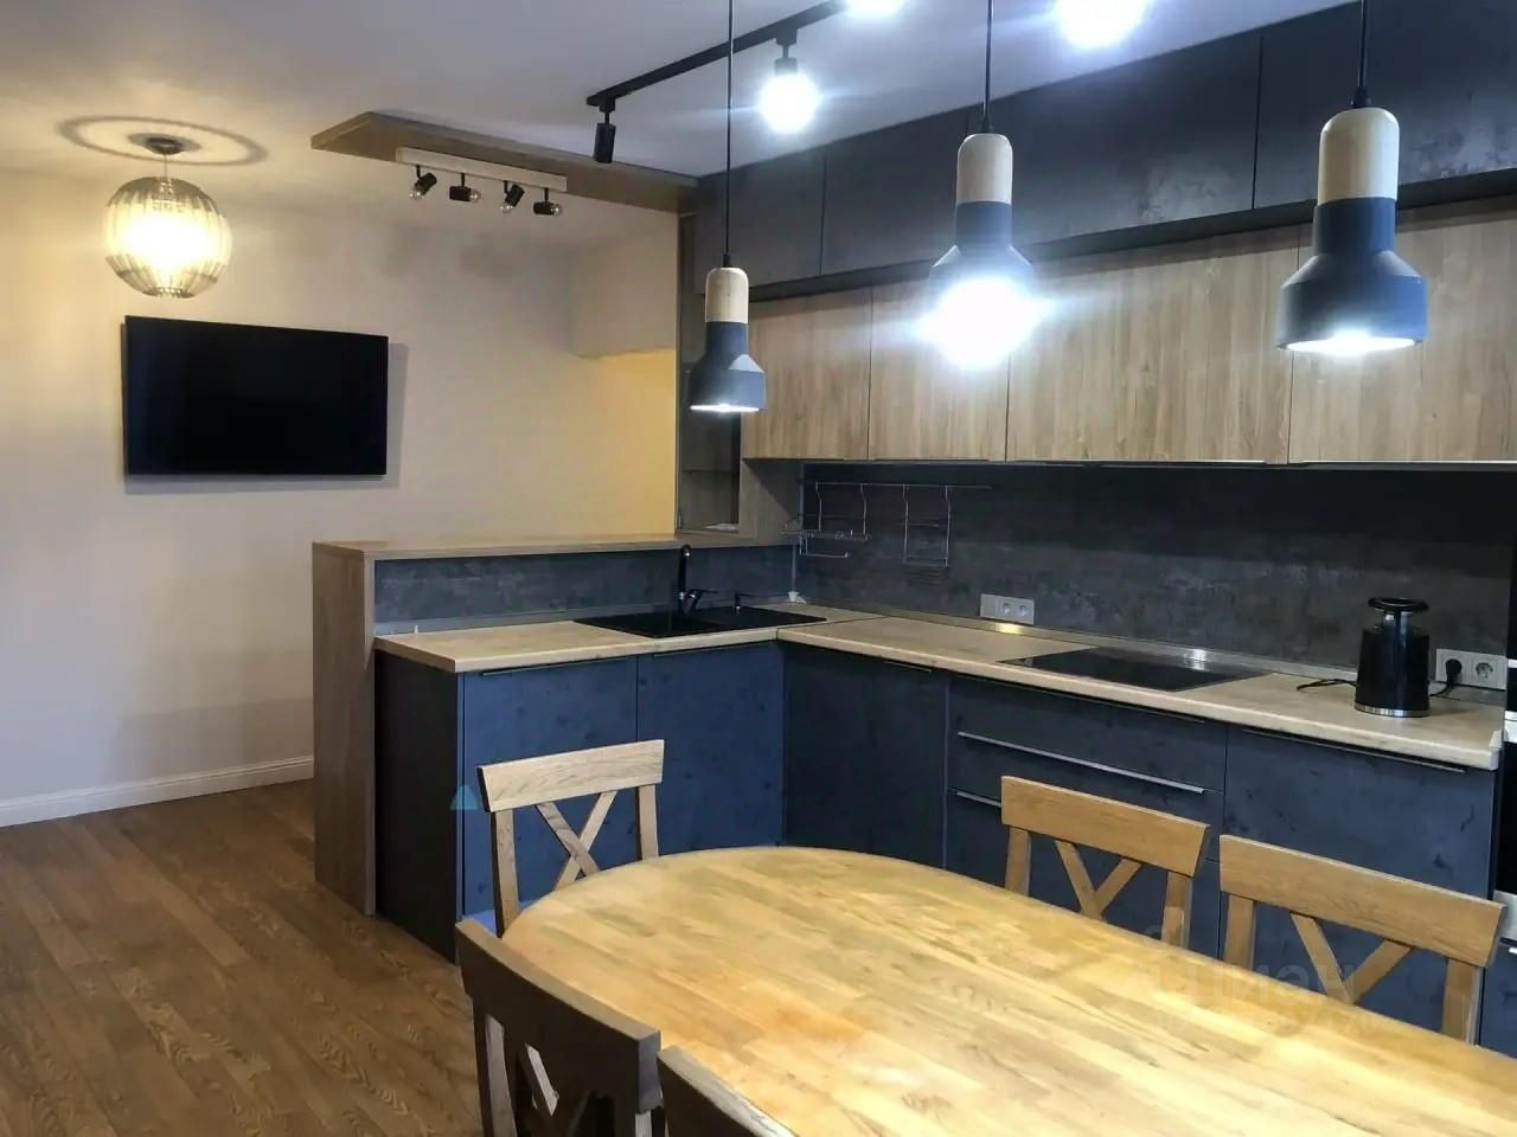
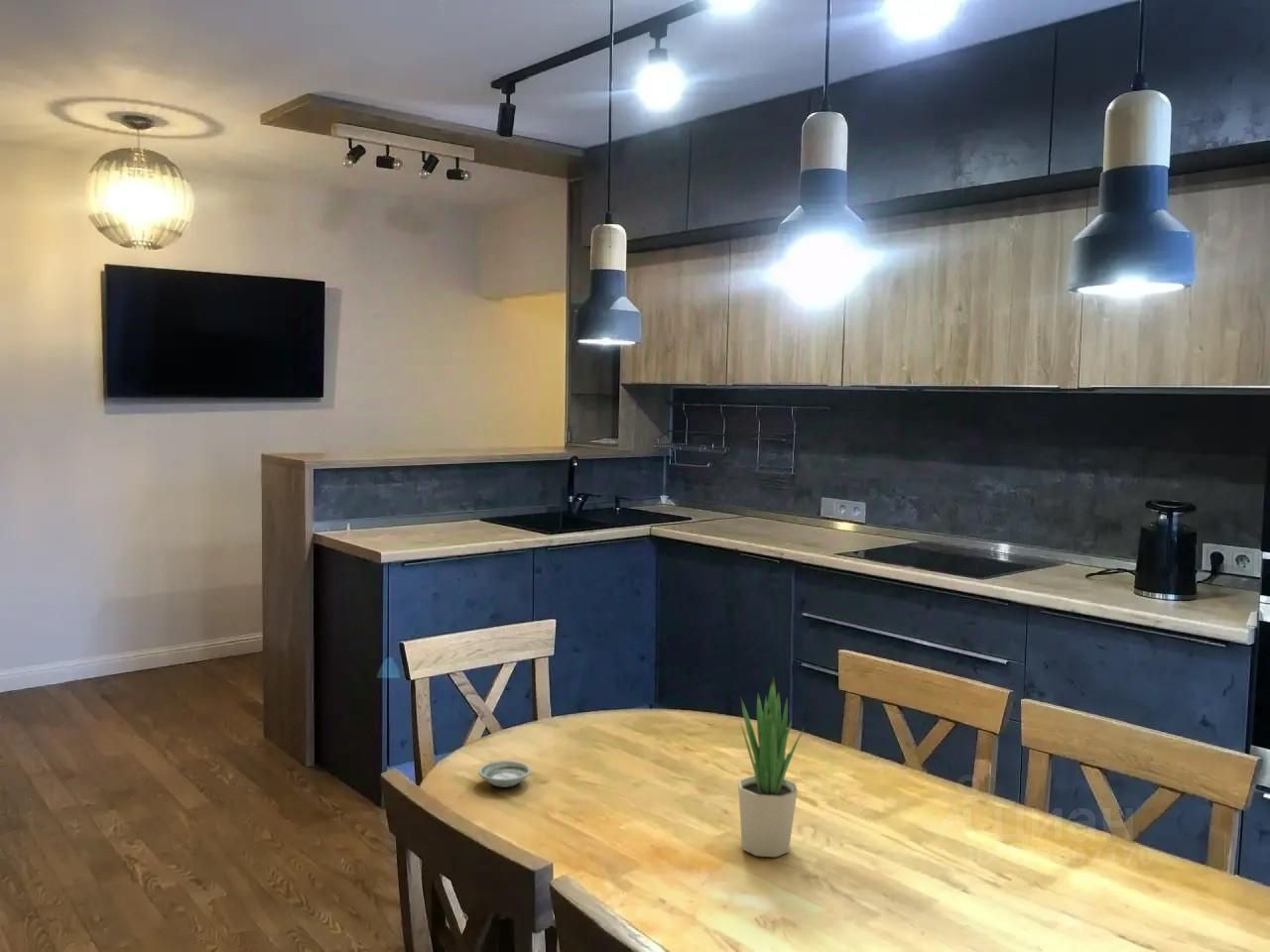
+ saucer (504, 775)
+ potted plant (770, 759)
